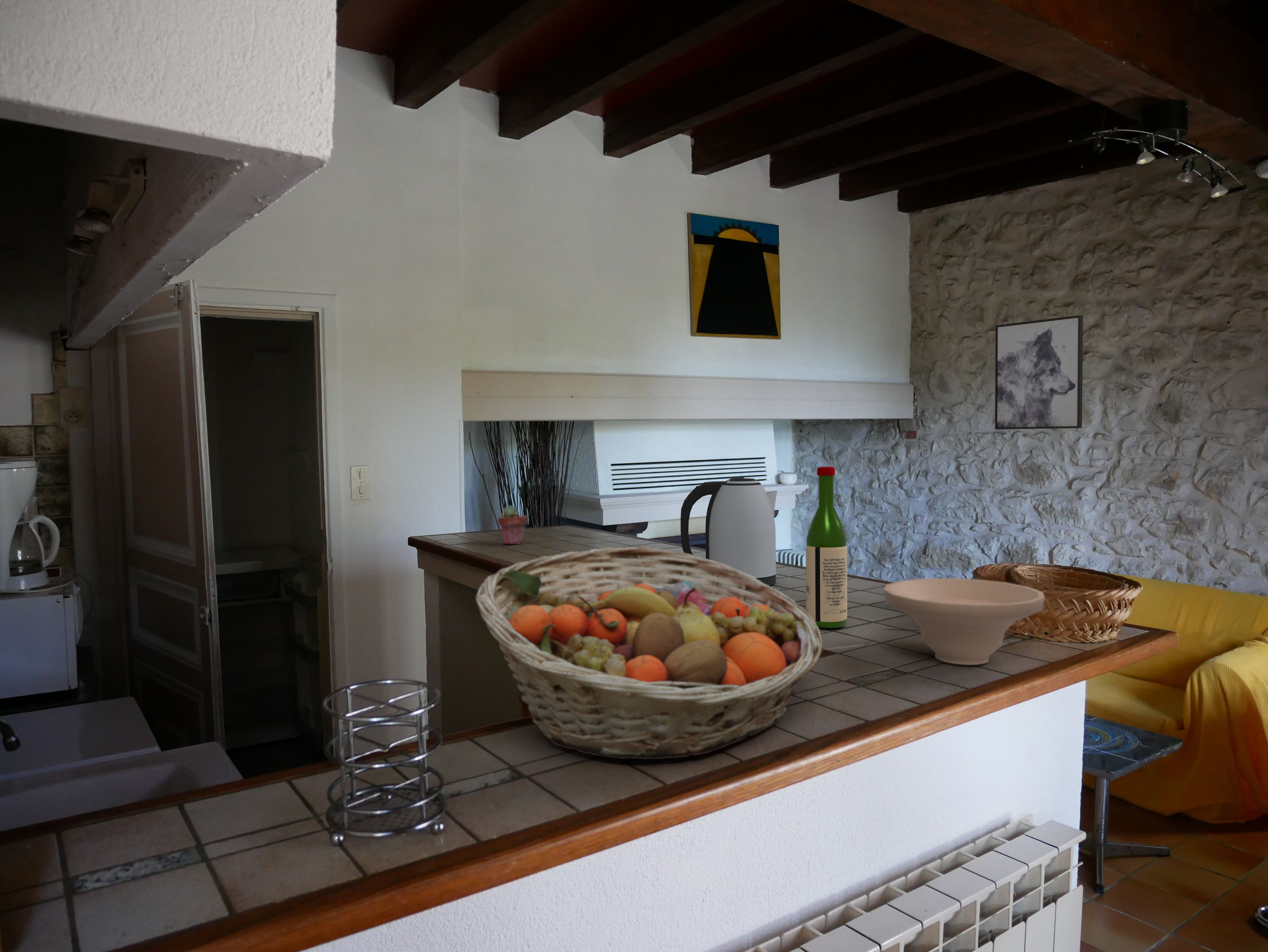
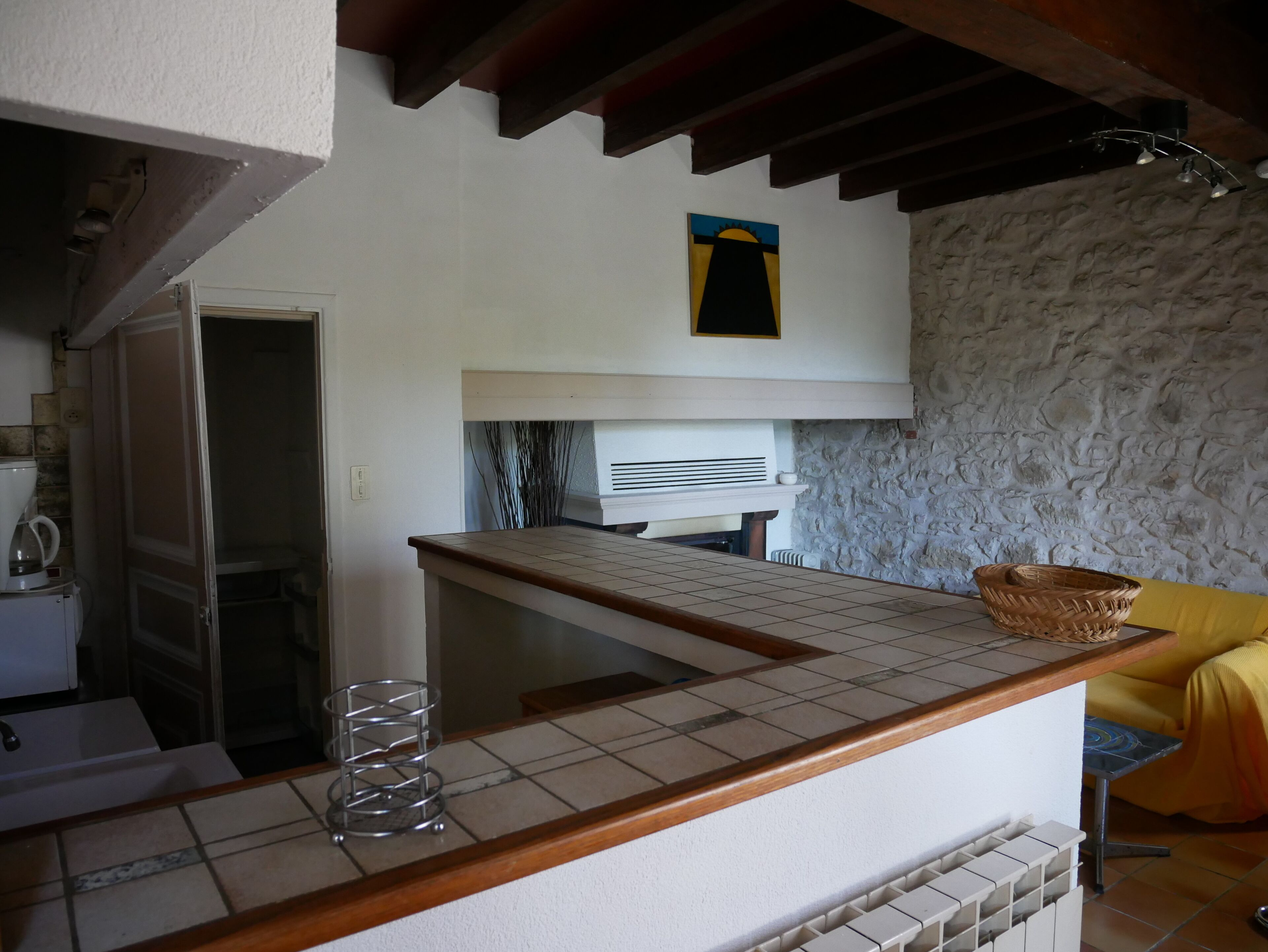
- wine bottle (826, 546)
- wall art (1037, 375)
- kettle (728, 529)
- potted succulent (512, 524)
- fruit basket (655, 639)
- bowl (962, 624)
